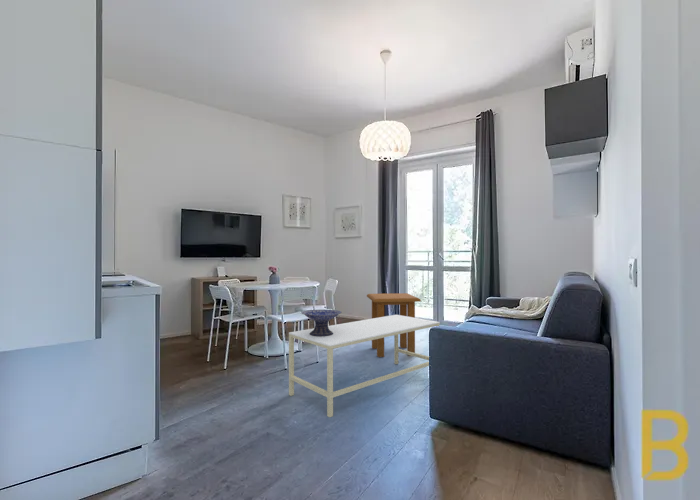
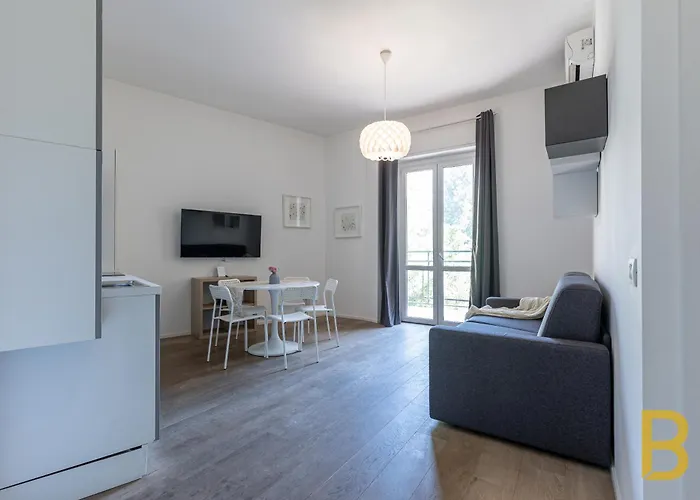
- coffee table (365, 341)
- side table (383, 316)
- decorative bowl (321, 322)
